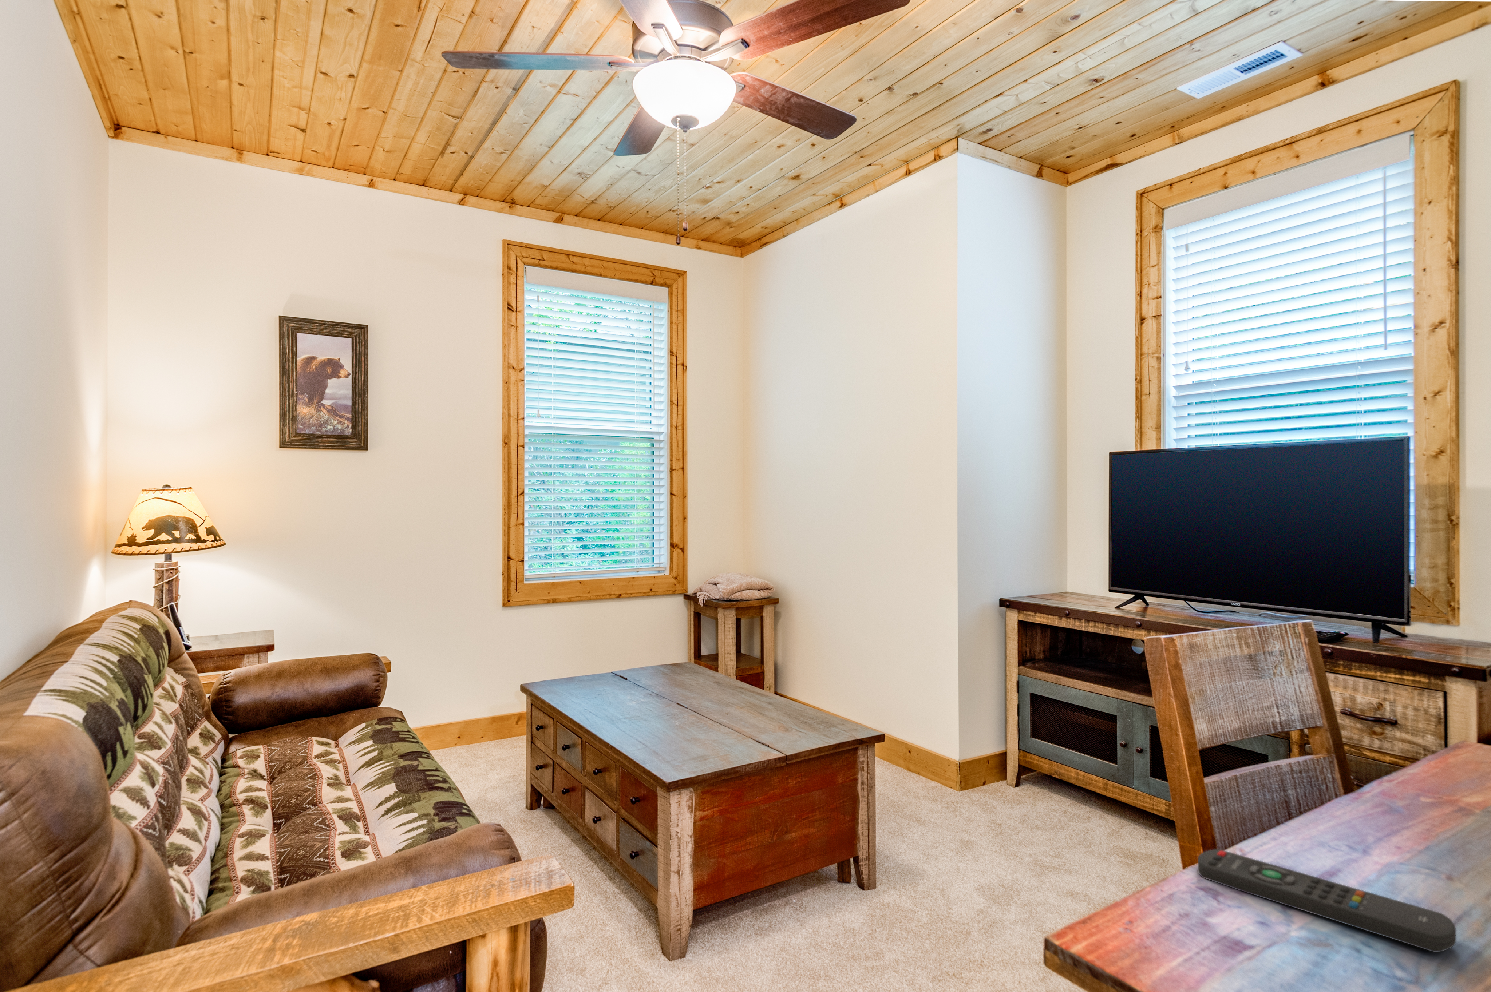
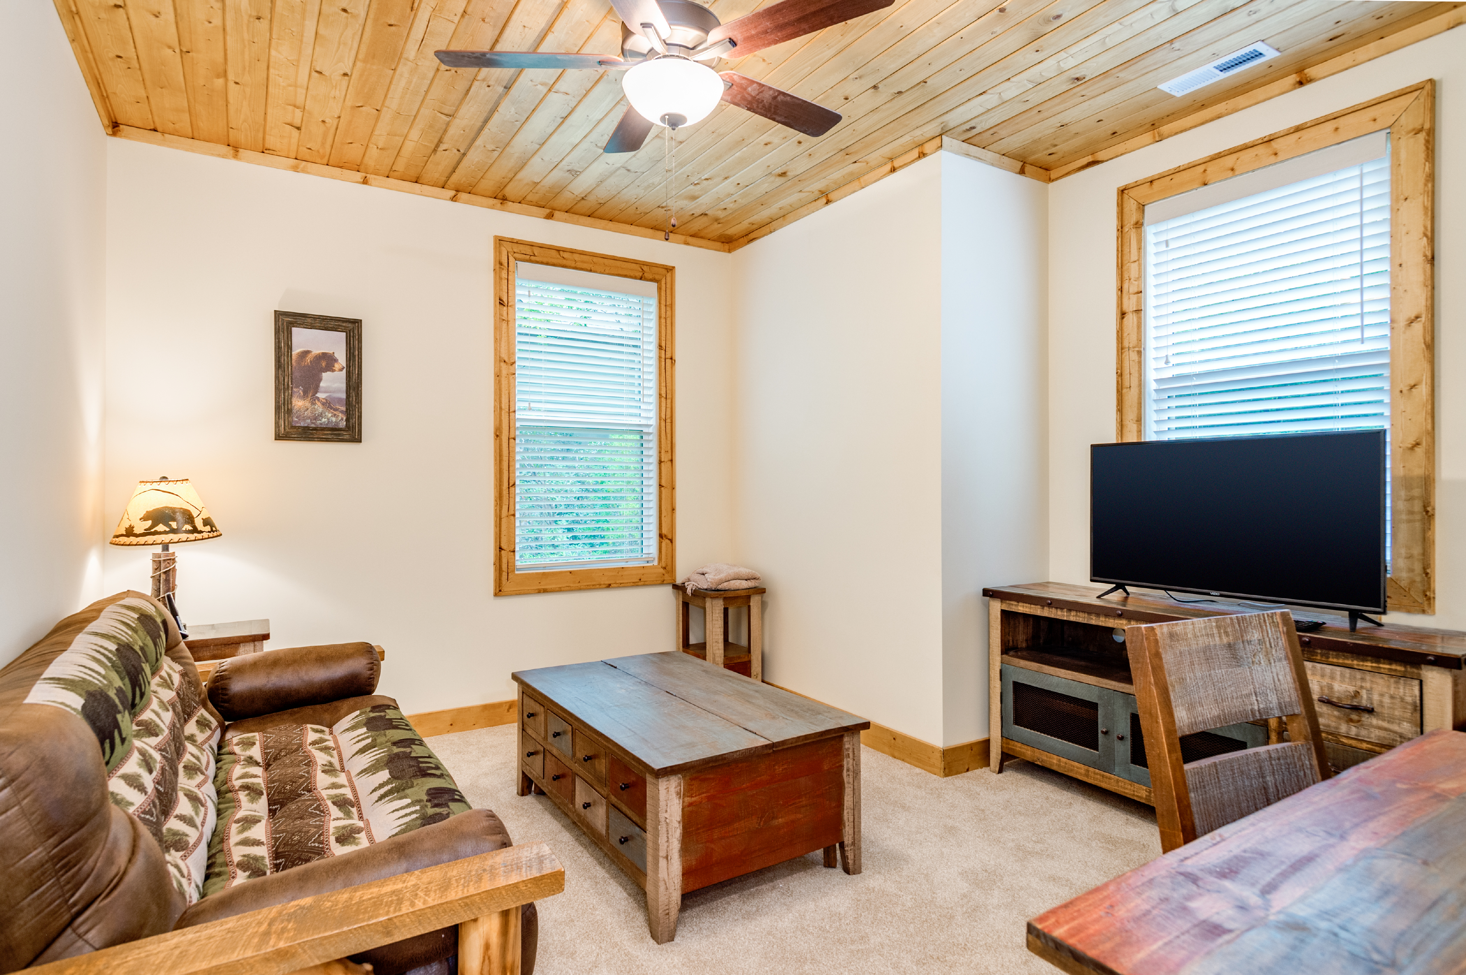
- remote control (1315, 895)
